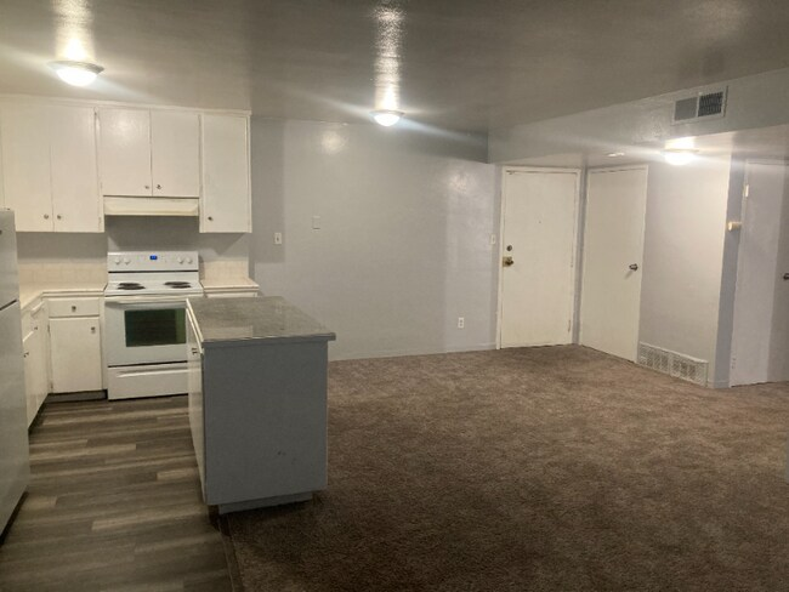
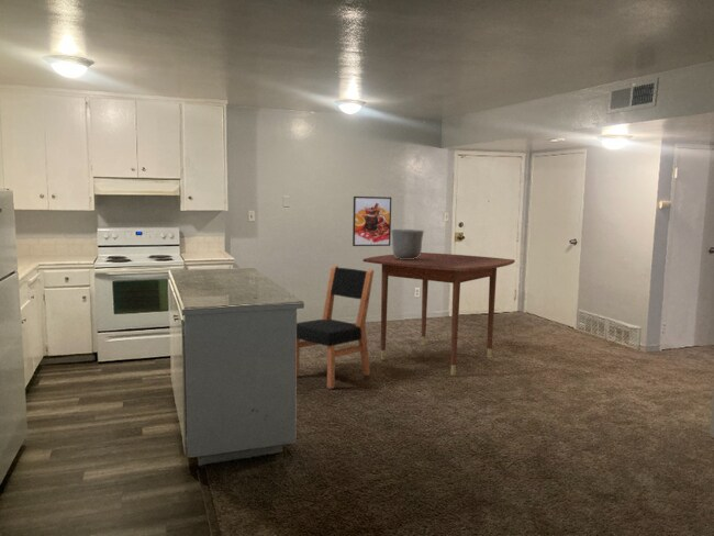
+ ceramic pot (406, 244)
+ dining table (426, 309)
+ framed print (371, 221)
+ dining chair (332, 323)
